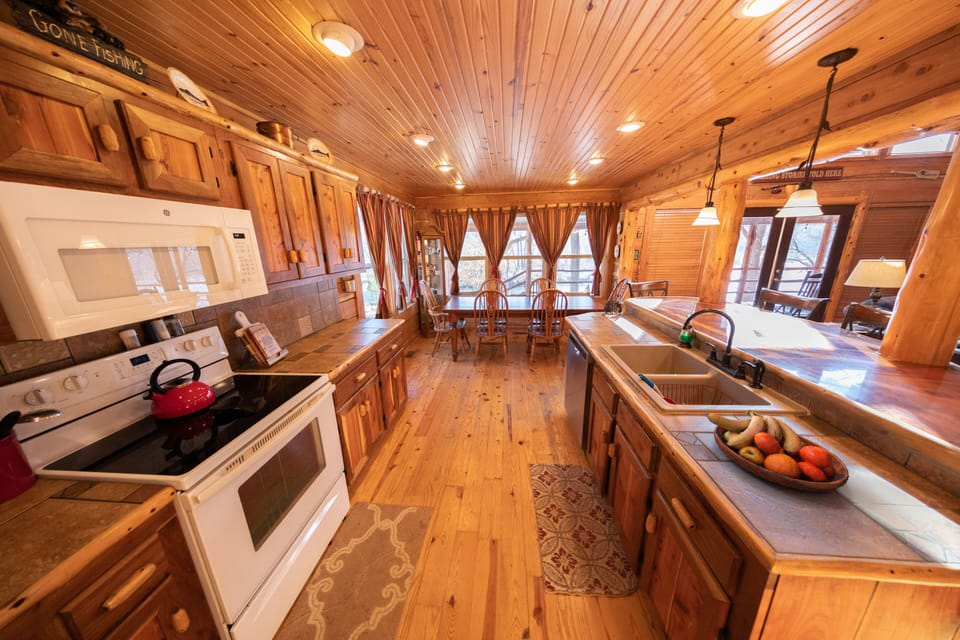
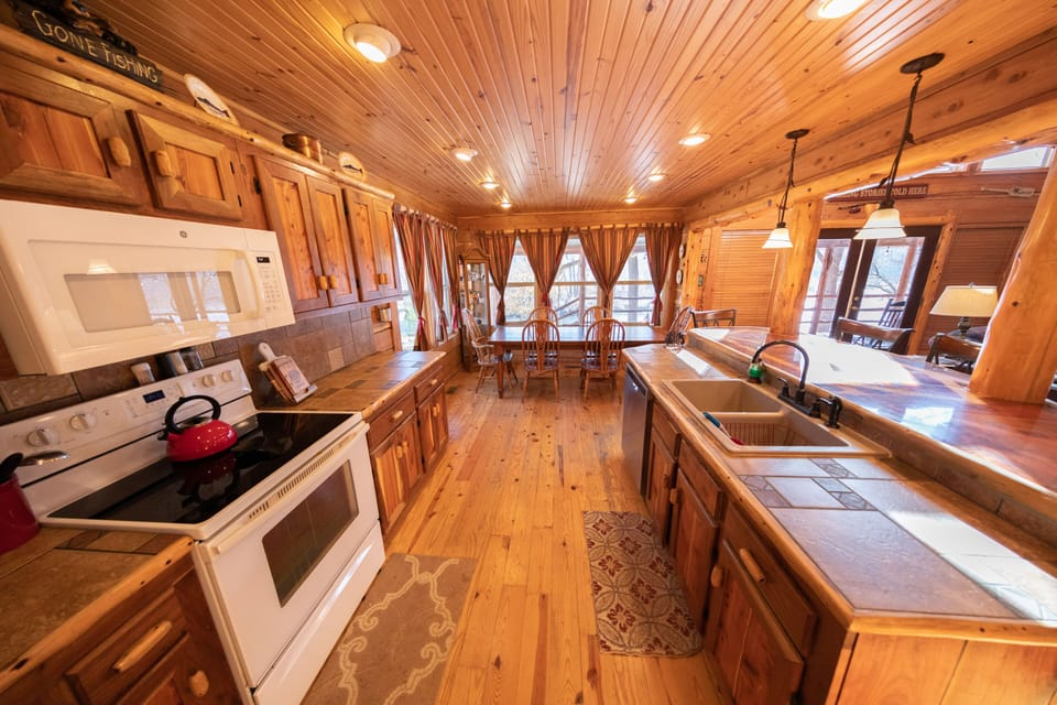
- fruit bowl (773, 443)
